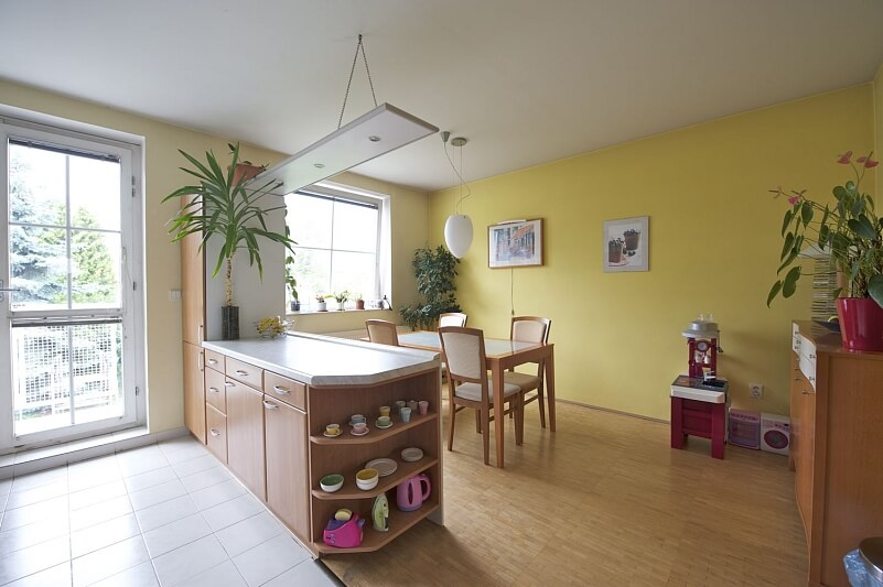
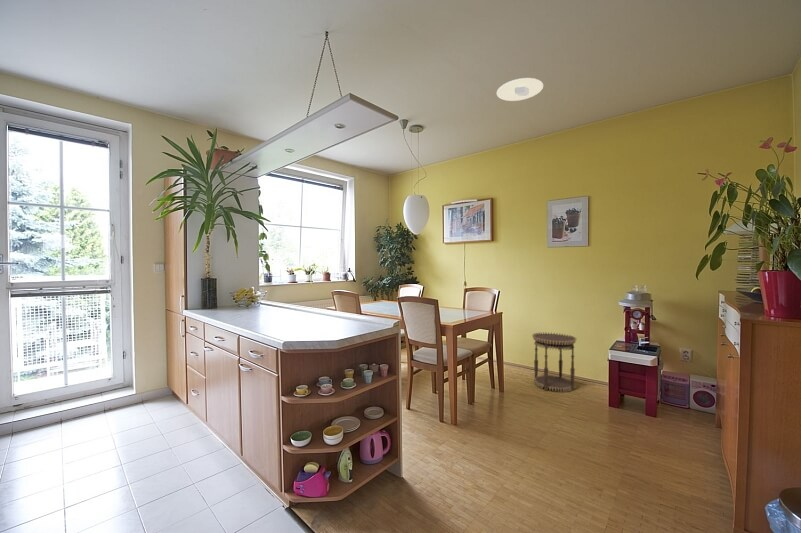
+ side table (559, 360)
+ recessed light (519, 87)
